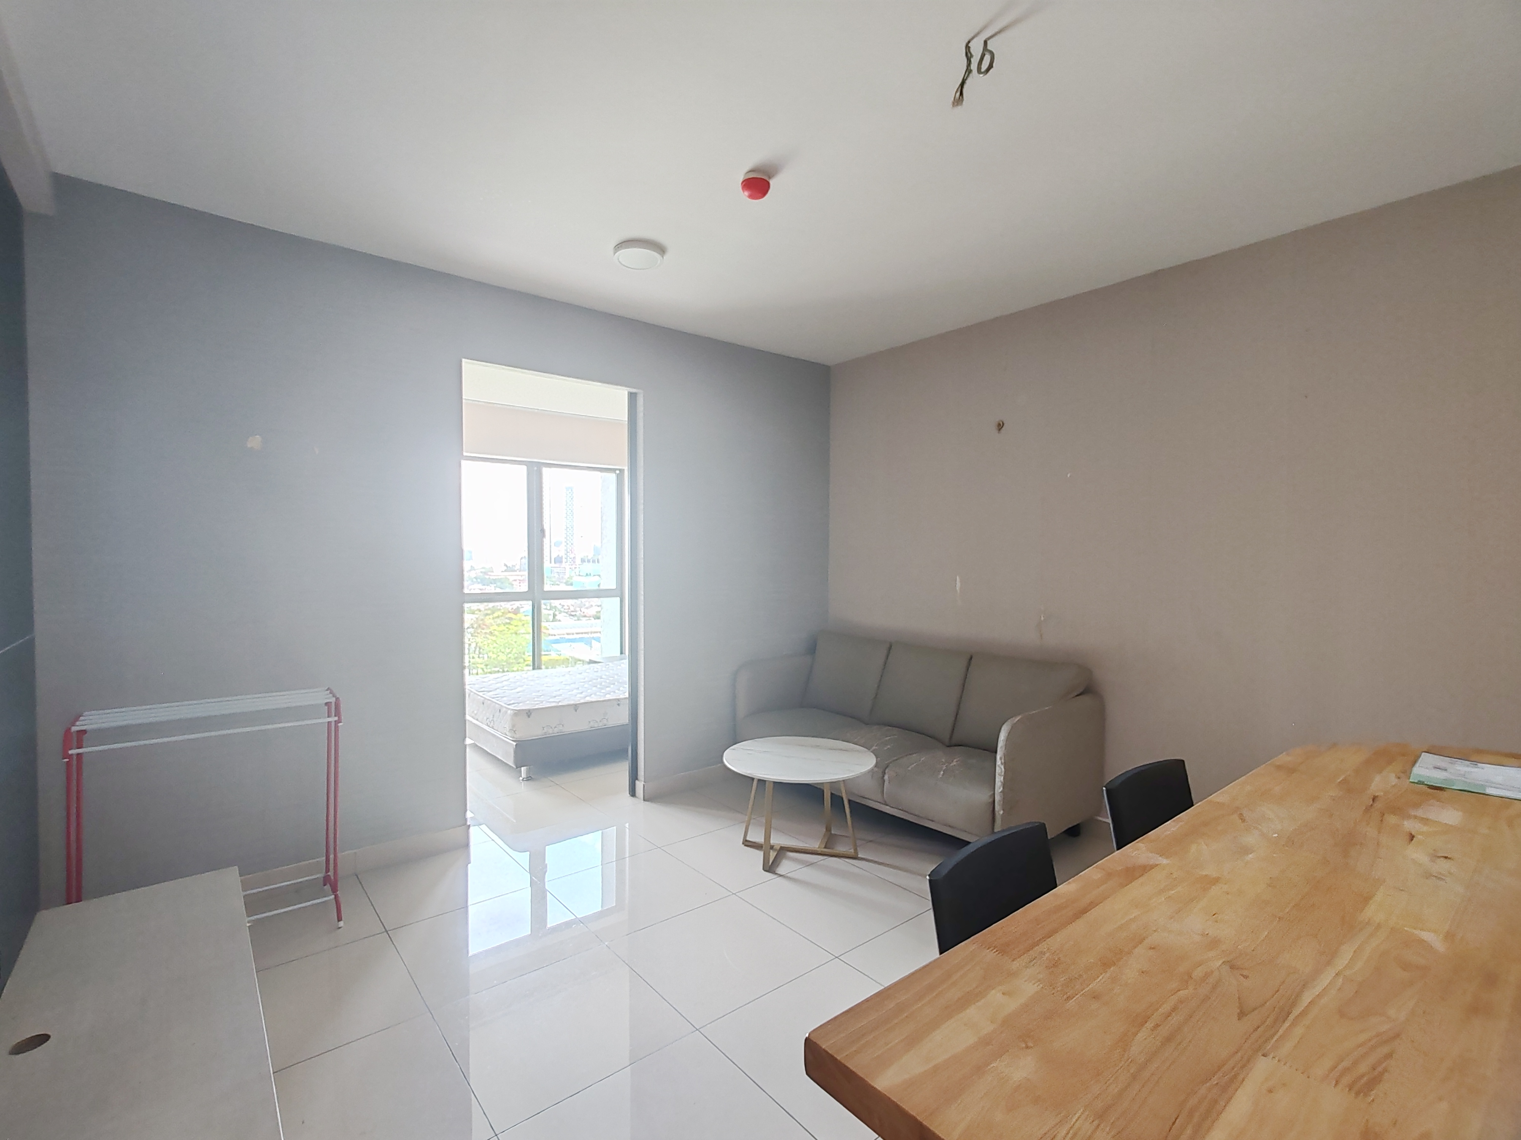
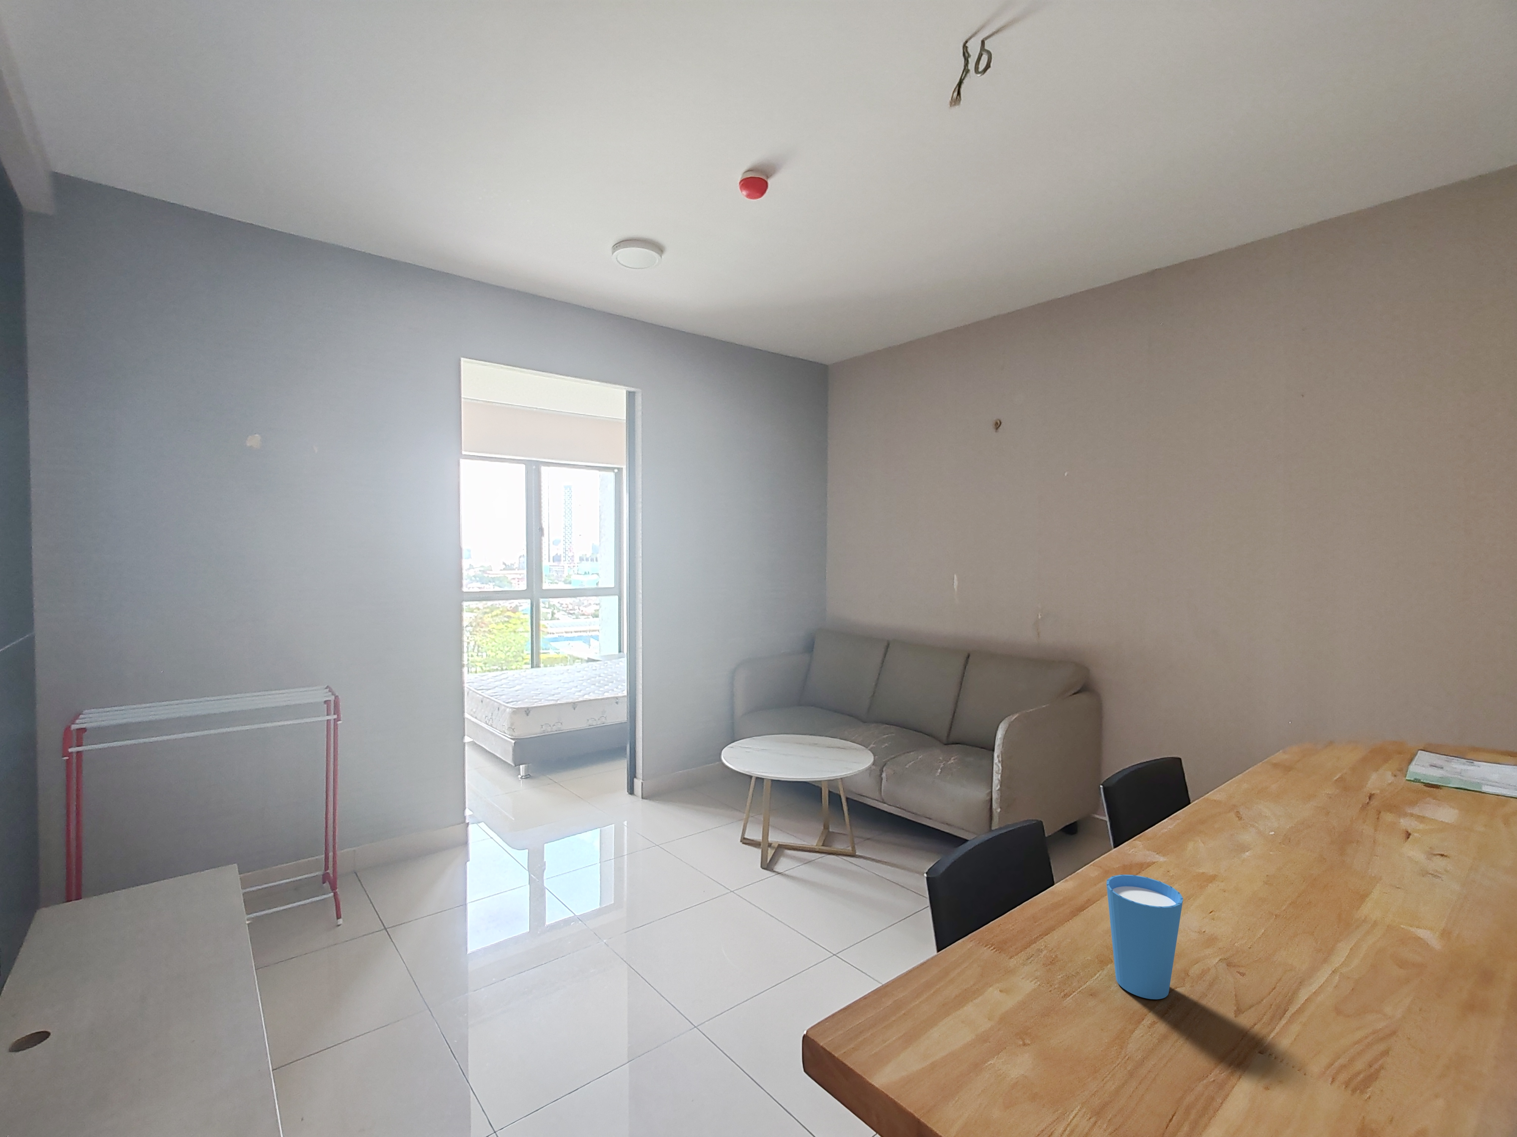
+ cup (1143, 938)
